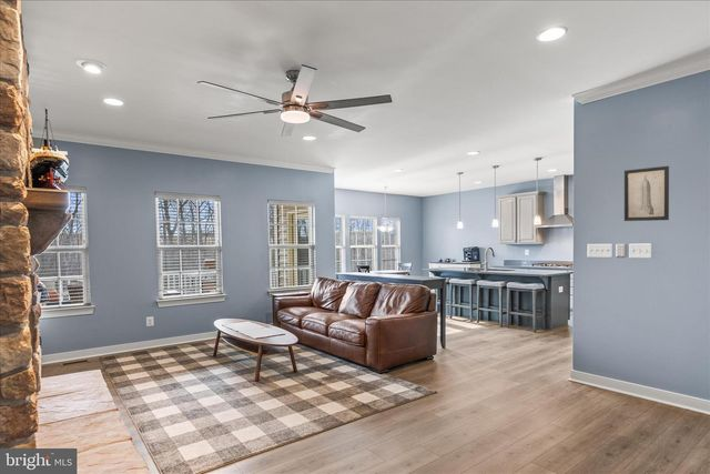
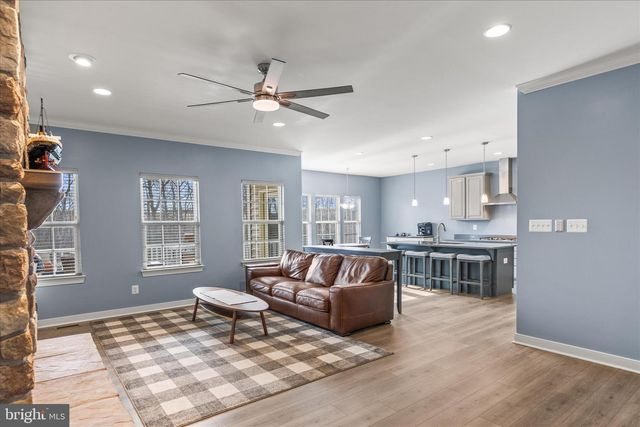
- wall art (646, 194)
